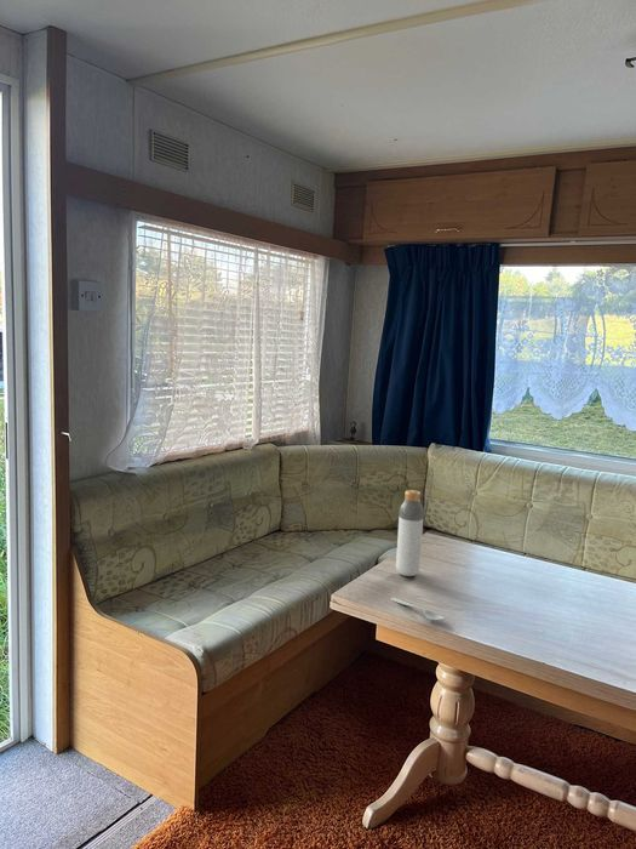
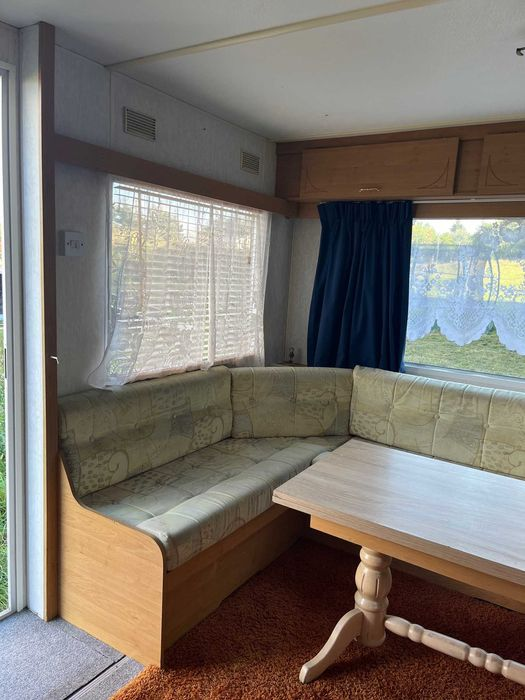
- spoon (416, 606)
- bottle (409, 532)
